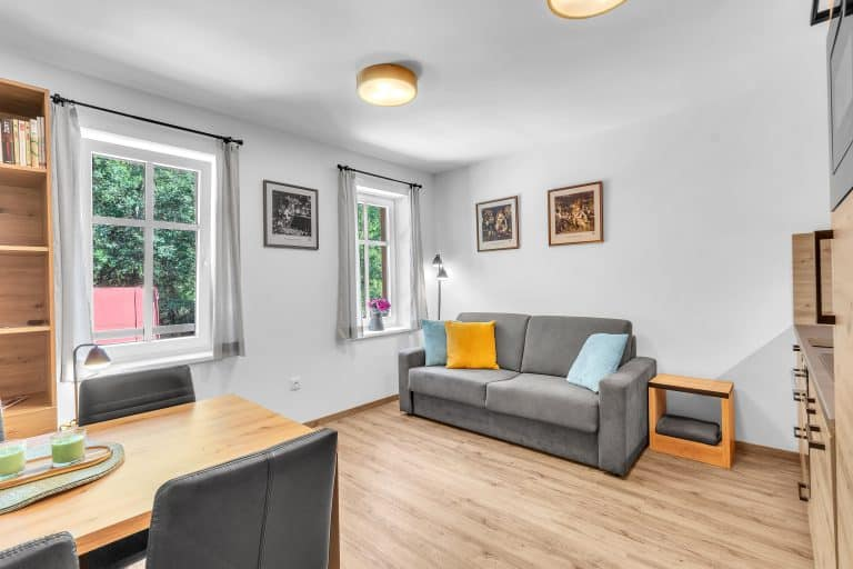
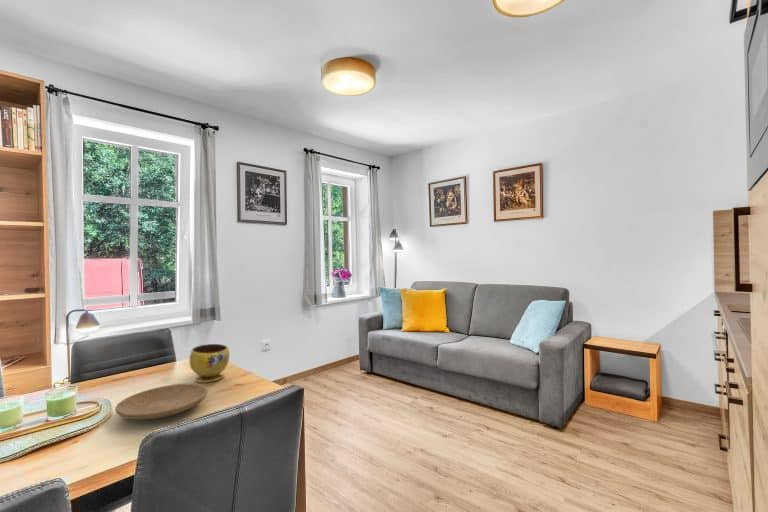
+ plate (164, 403)
+ bowl (210, 362)
